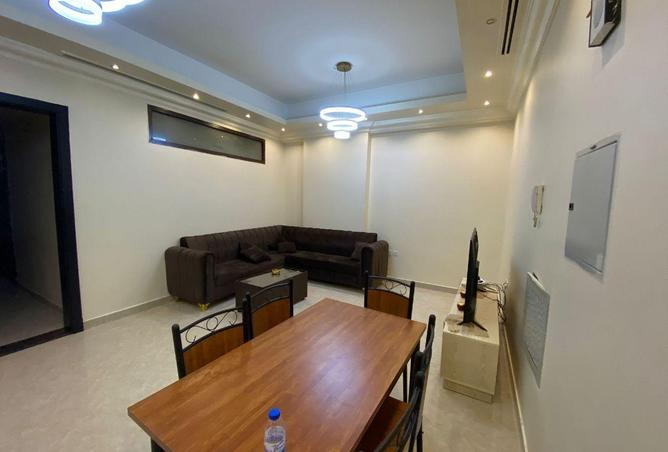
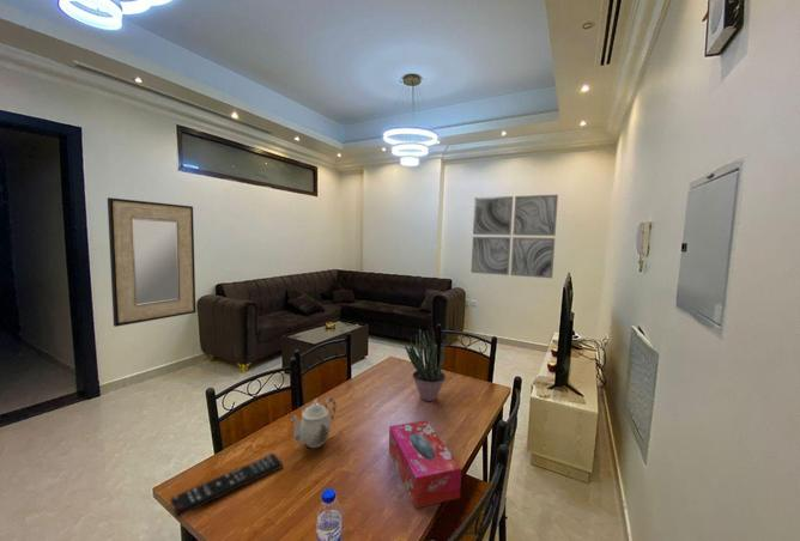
+ home mirror (156, 261)
+ wall art (510, 237)
+ remote control (230, 480)
+ teapot (314, 421)
+ tissue box (420, 458)
+ potted plant (425, 364)
